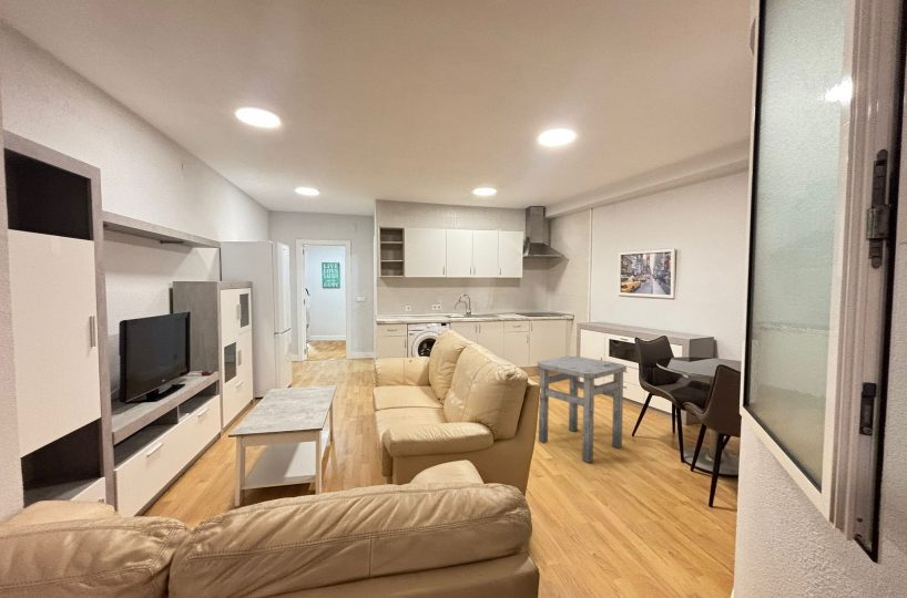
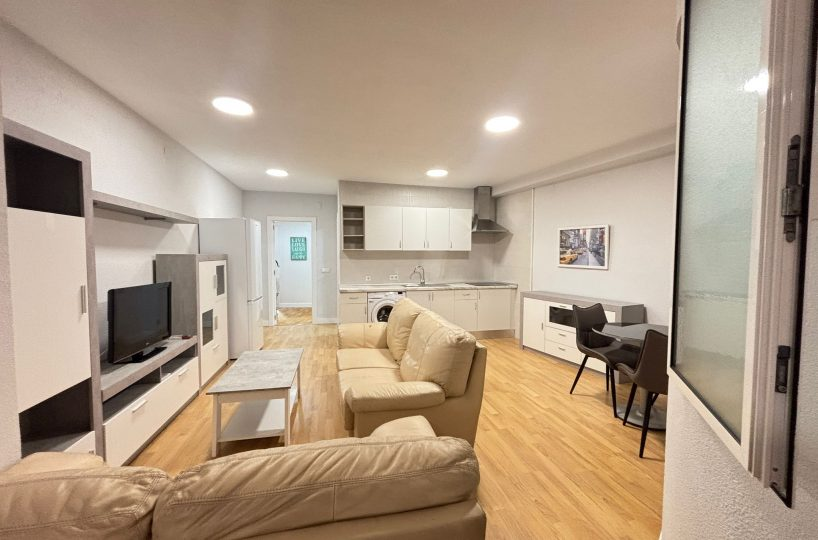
- side table (580, 404)
